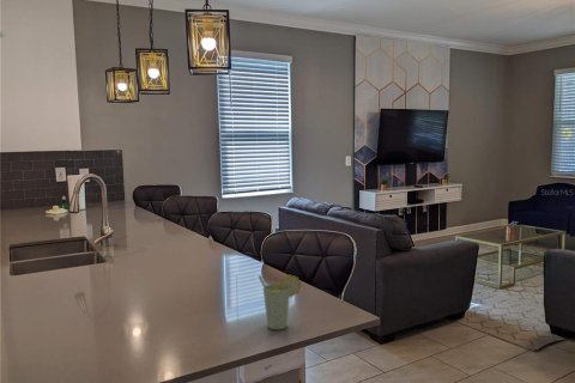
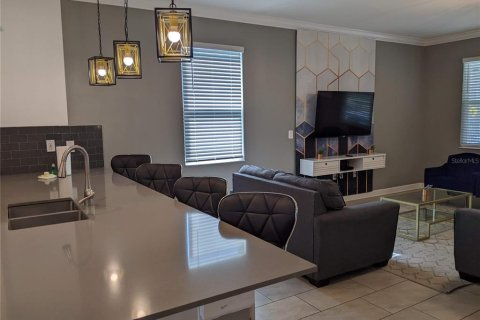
- cup (280, 299)
